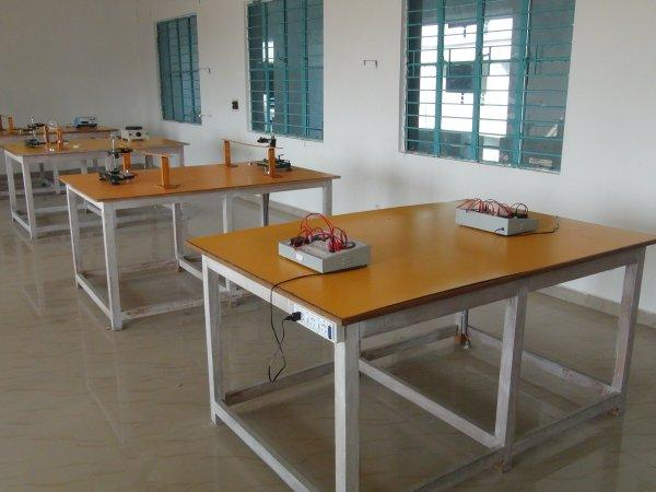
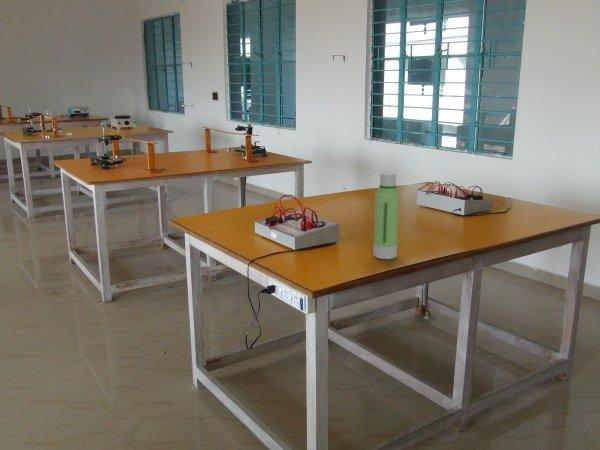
+ water bottle (386, 215)
